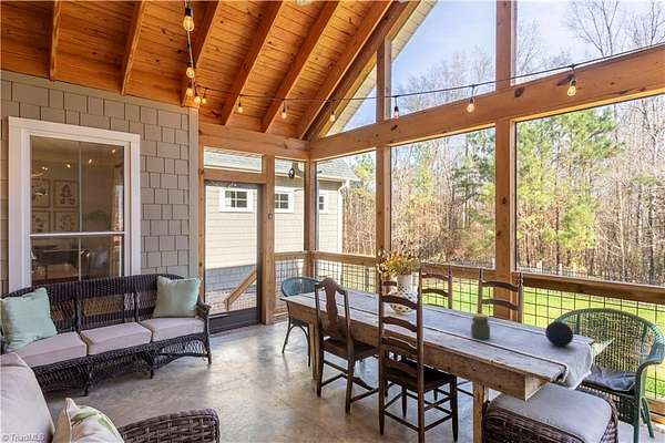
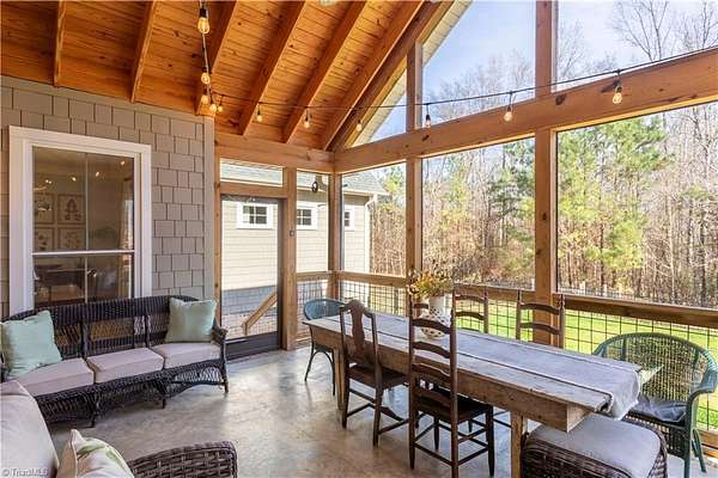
- decorative orb (559, 333)
- jar (480, 326)
